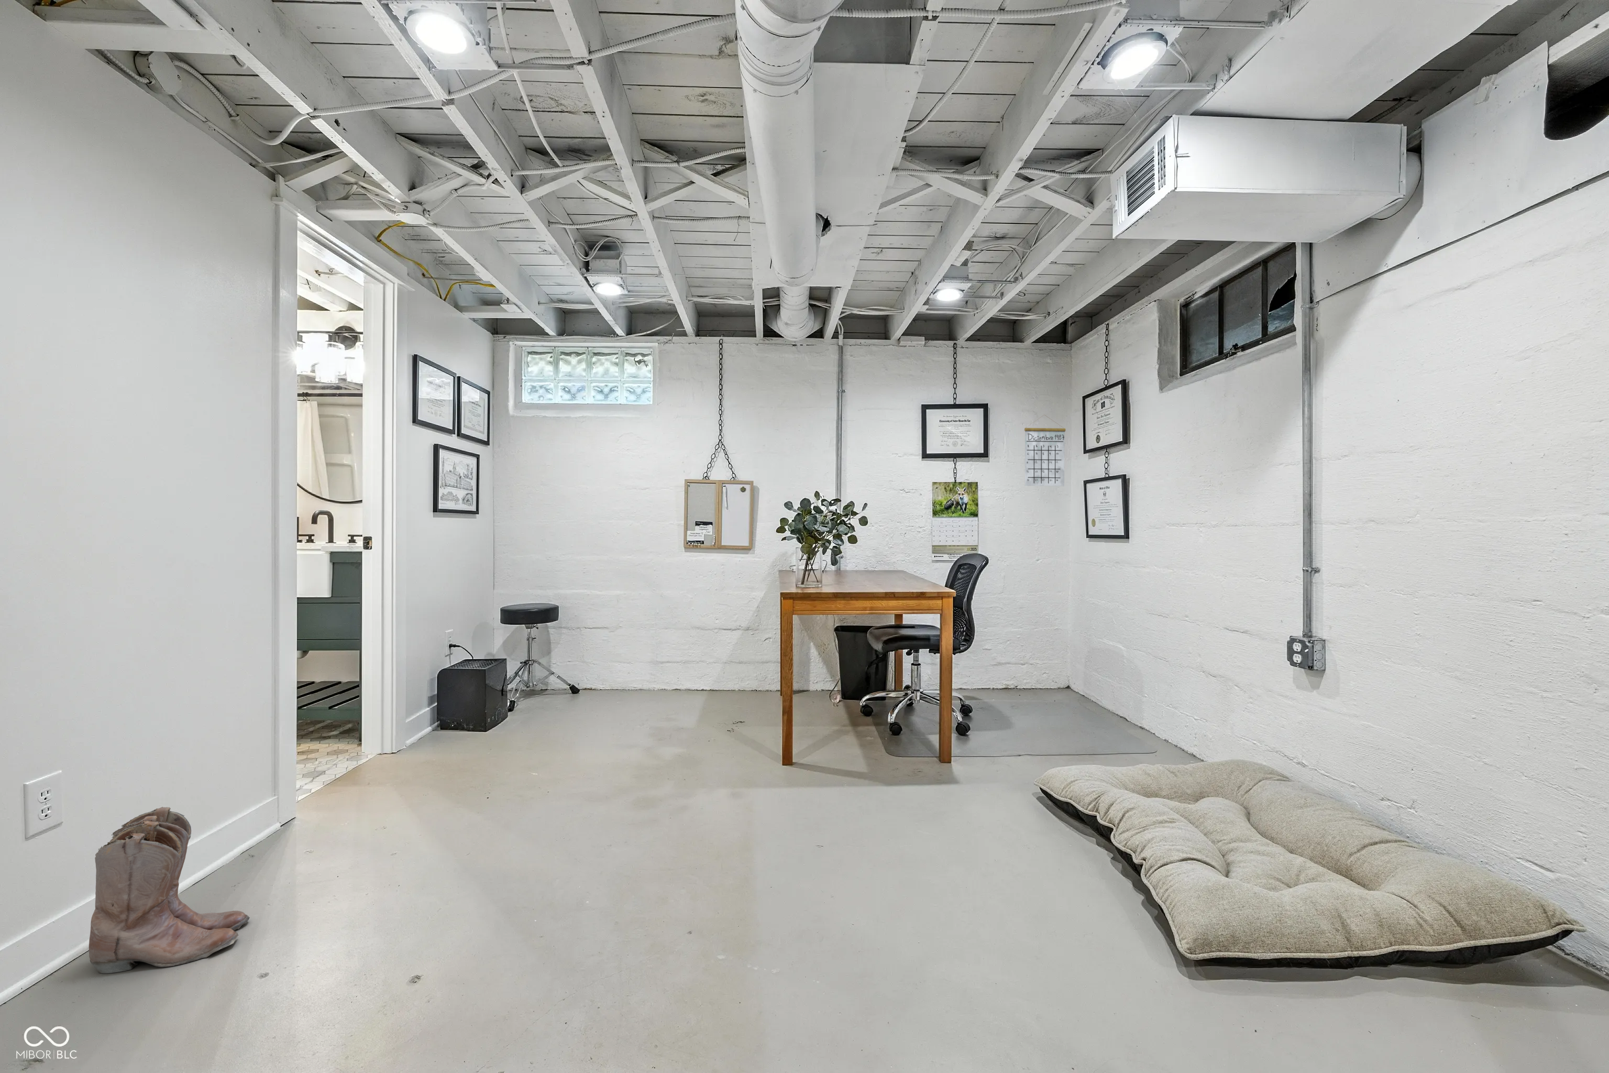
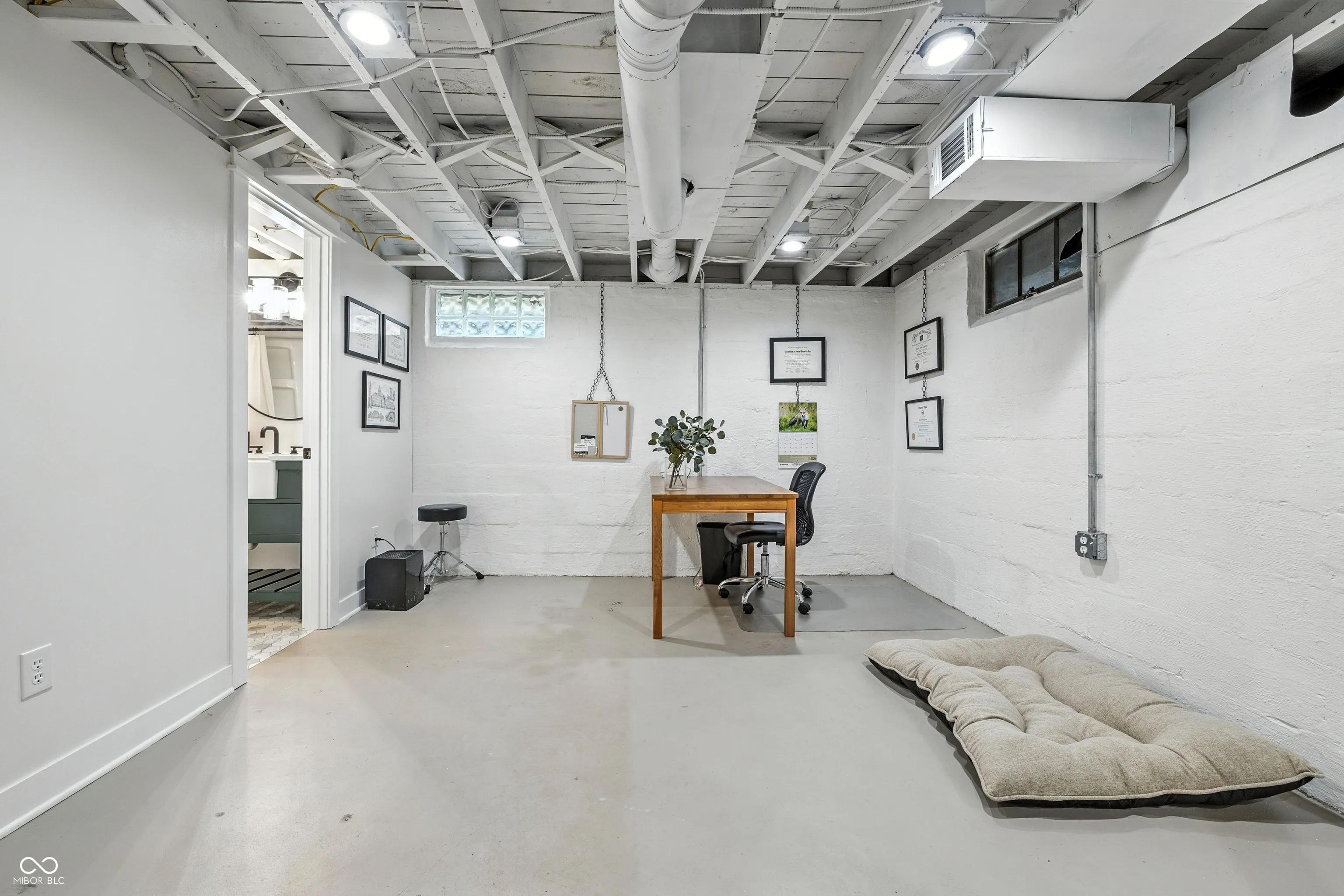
- calendar (1044, 450)
- boots (175, 879)
